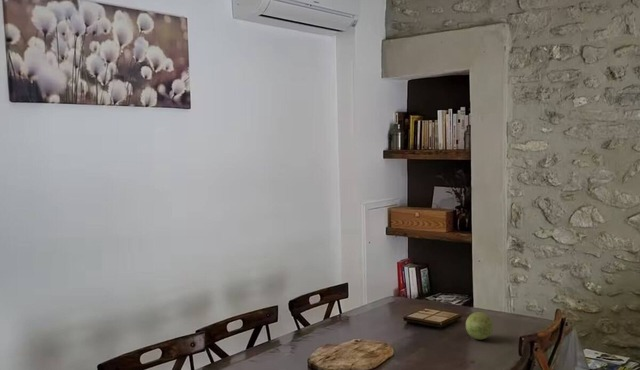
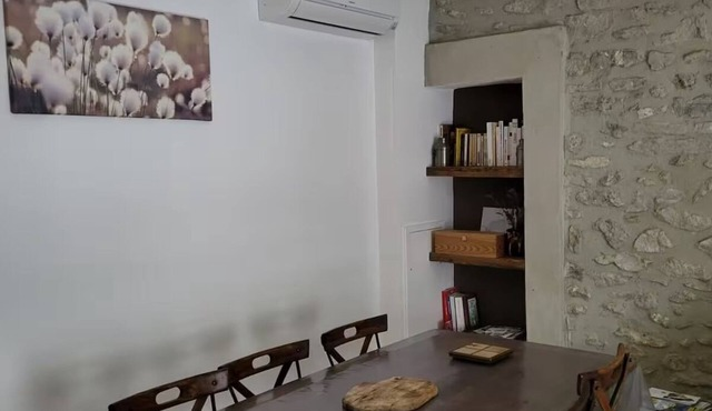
- decorative ball (479, 325)
